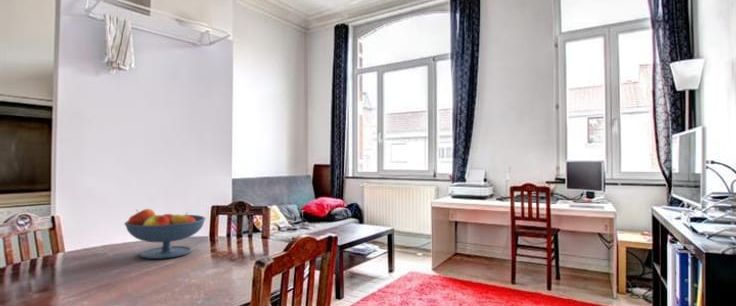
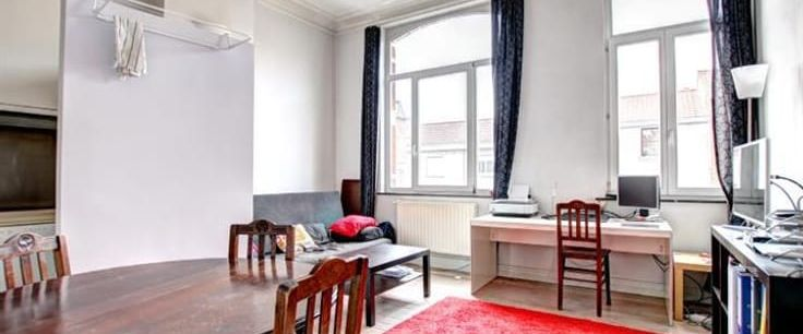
- fruit bowl (166, 230)
